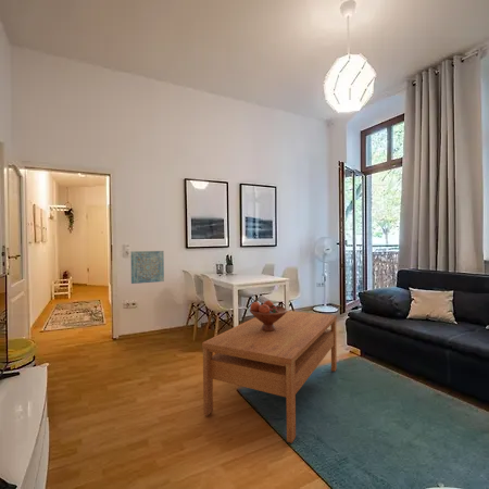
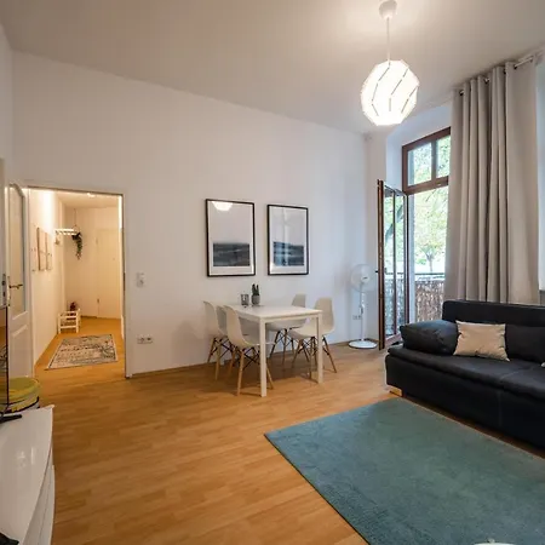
- fruit bowl (267, 315)
- coffee table (279, 358)
- wall art (147, 266)
